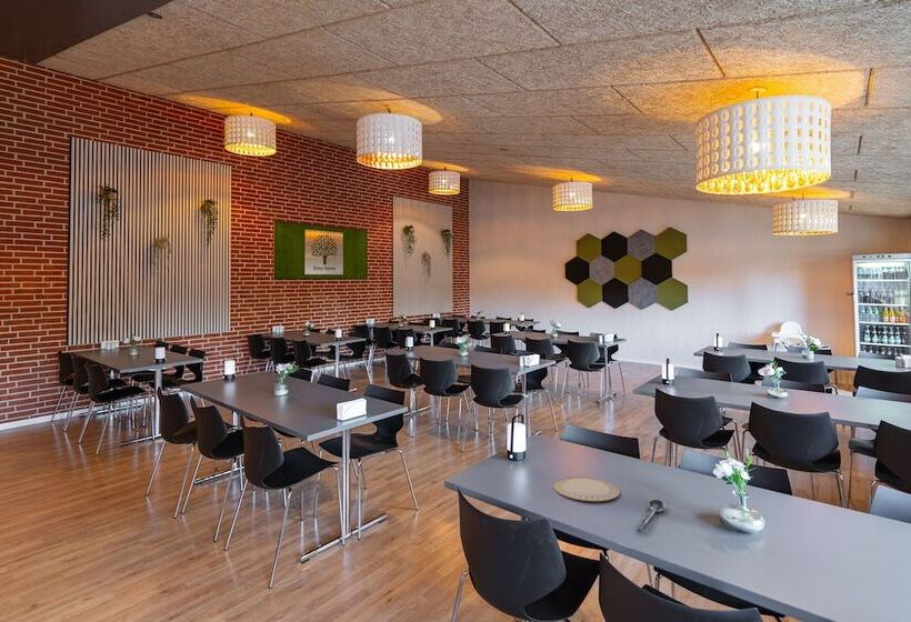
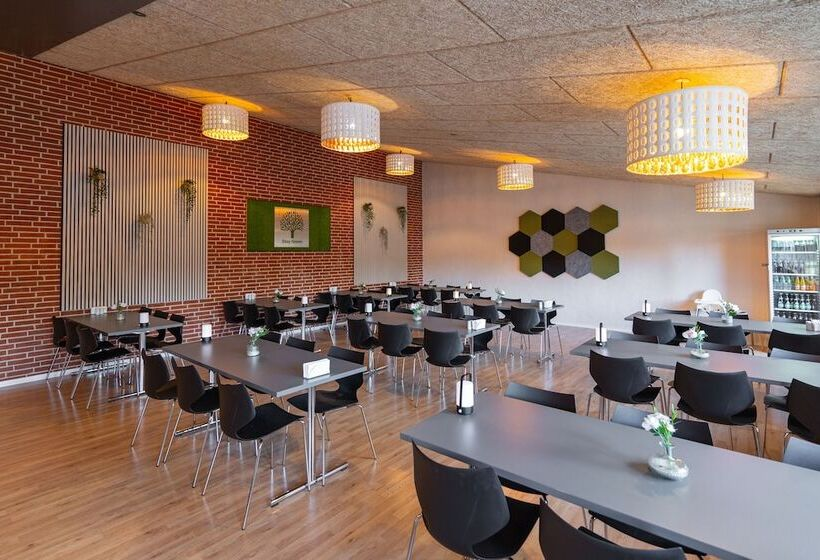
- chinaware (585, 486)
- spoon (648, 513)
